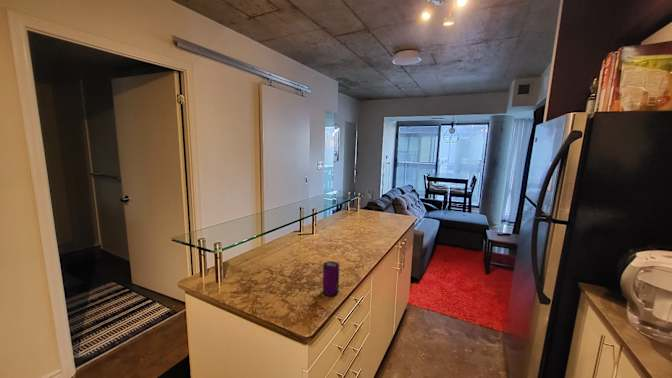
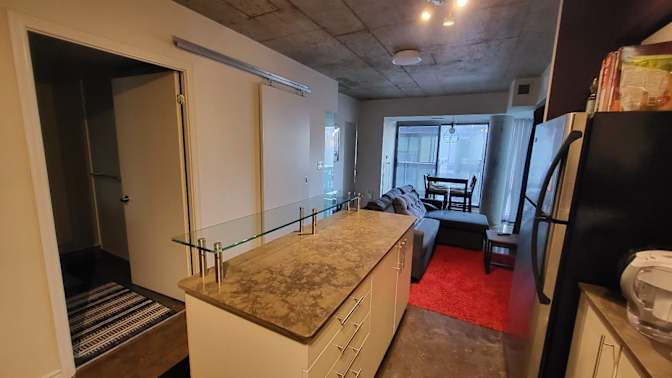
- beverage can (330, 278)
